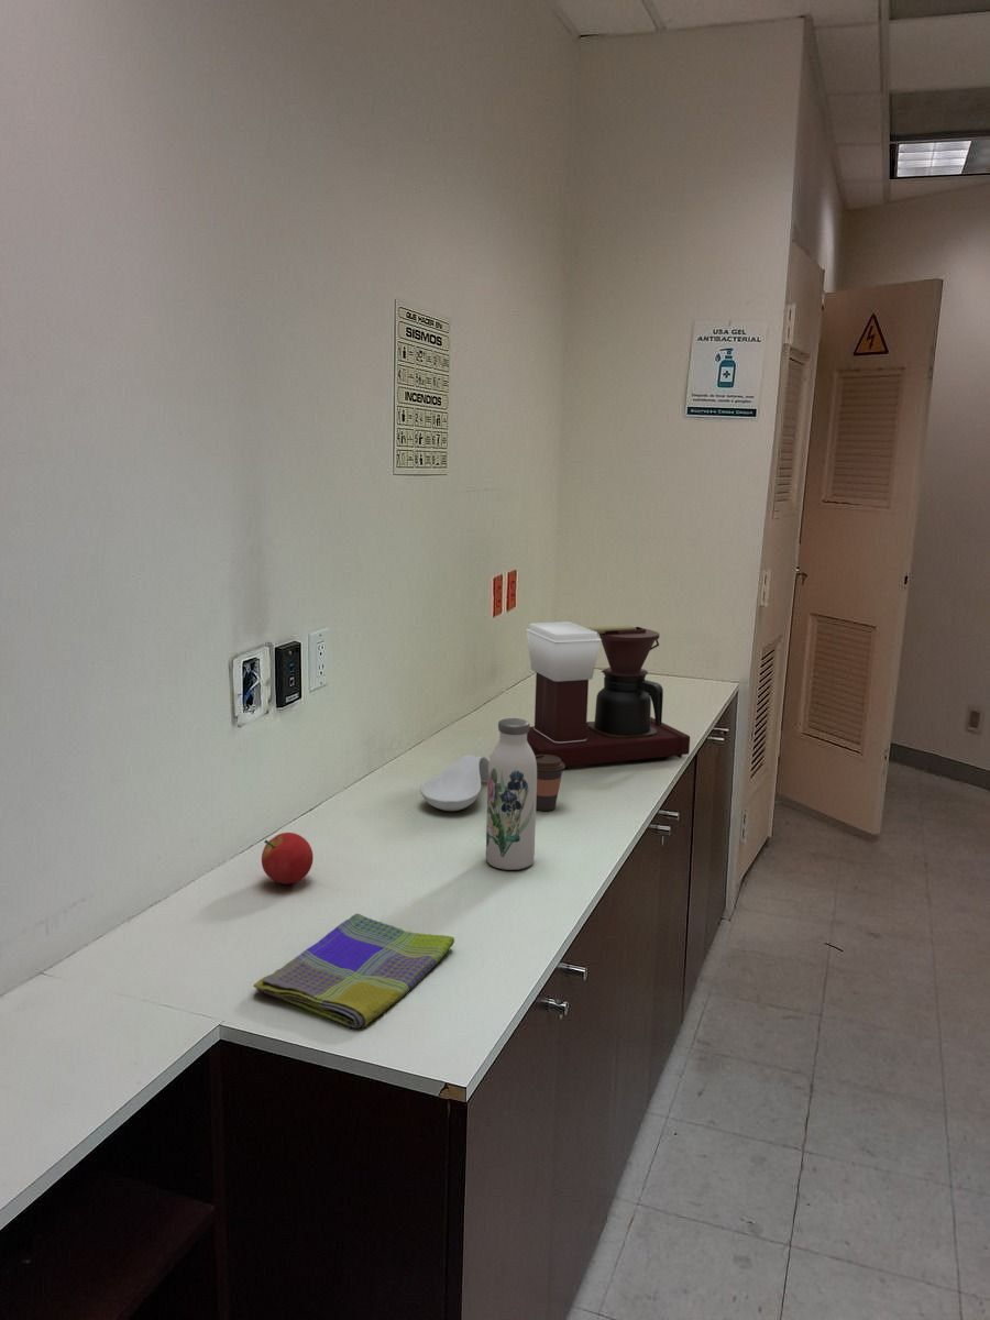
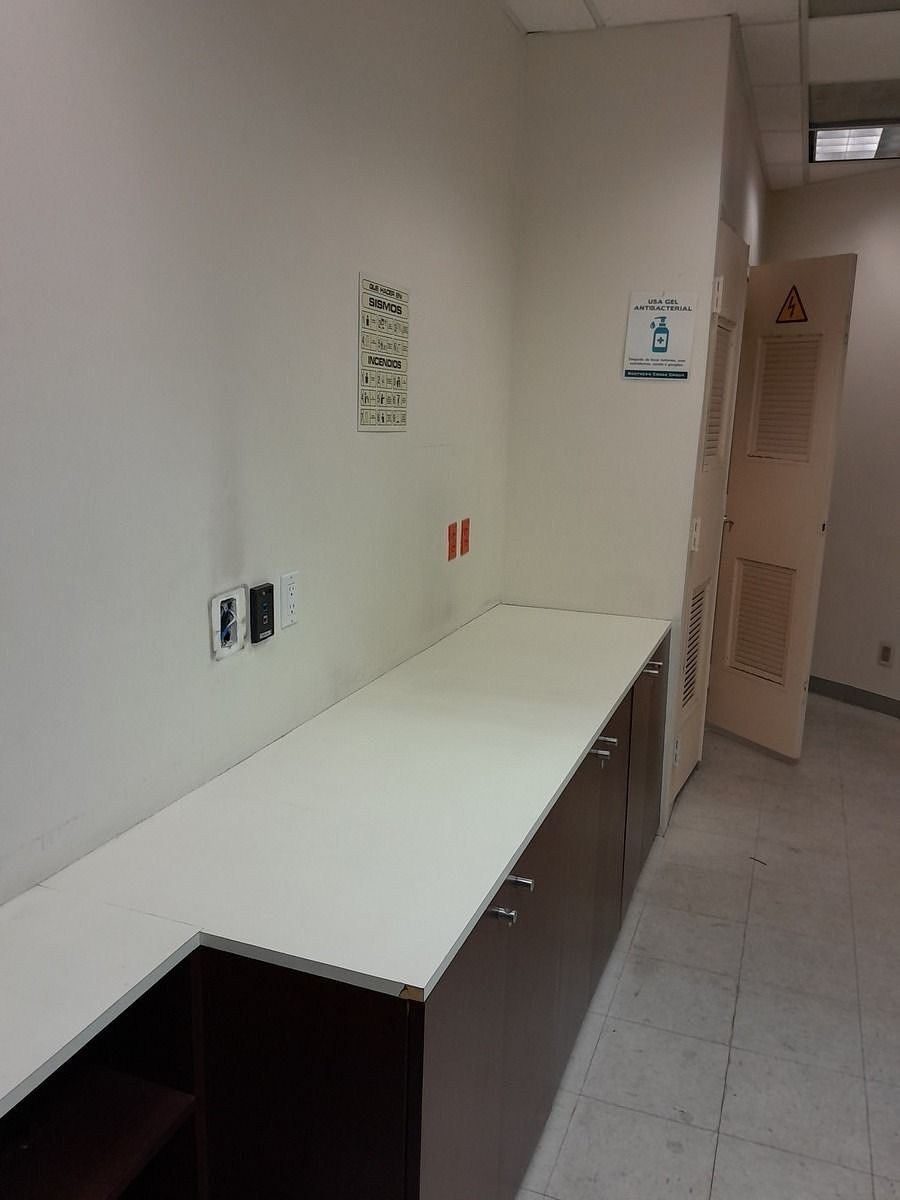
- dish towel (359, 965)
- water bottle (512, 791)
- spoon rest (461, 780)
- coffee cup (544, 782)
- coffee maker (601, 690)
- fruit (287, 858)
